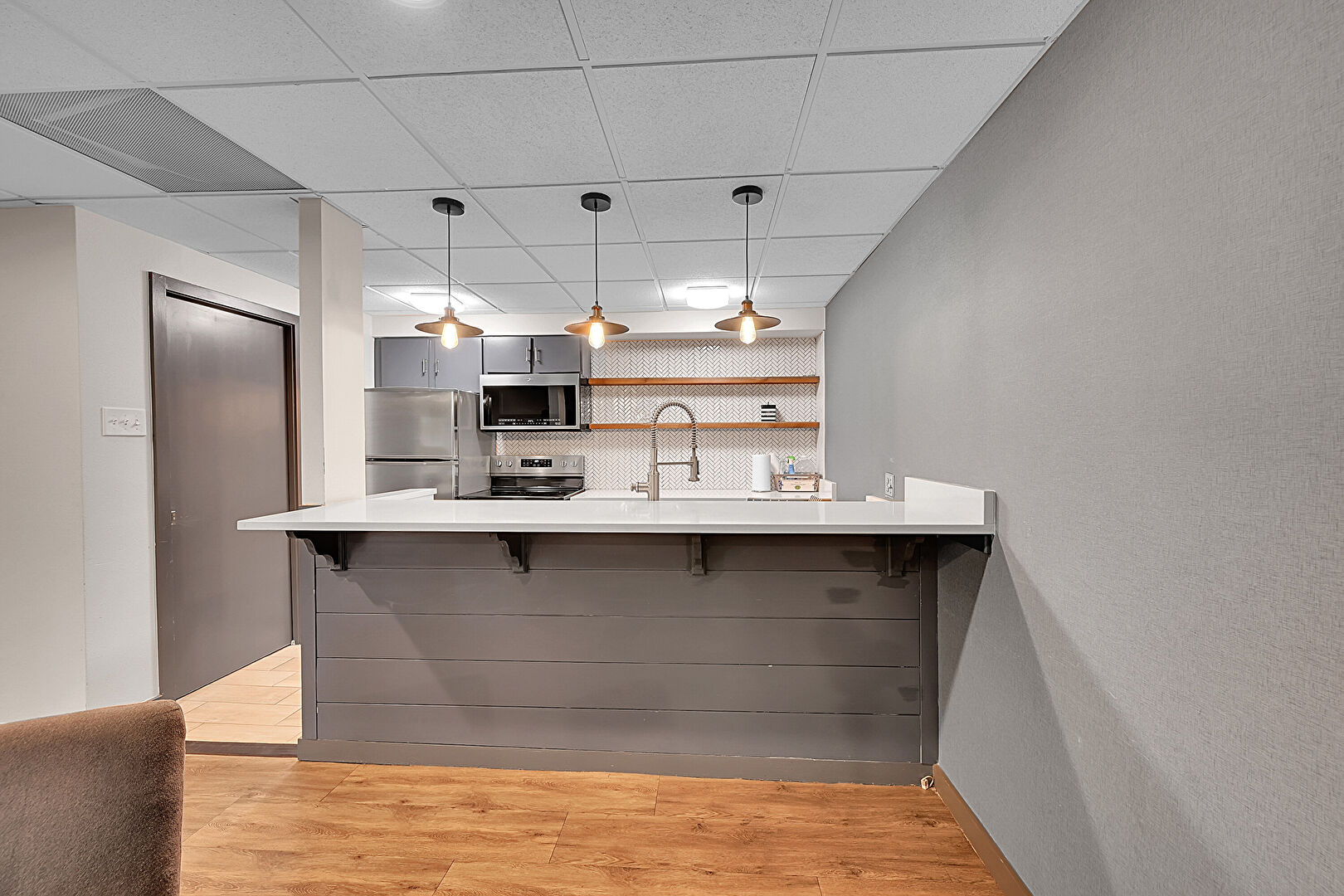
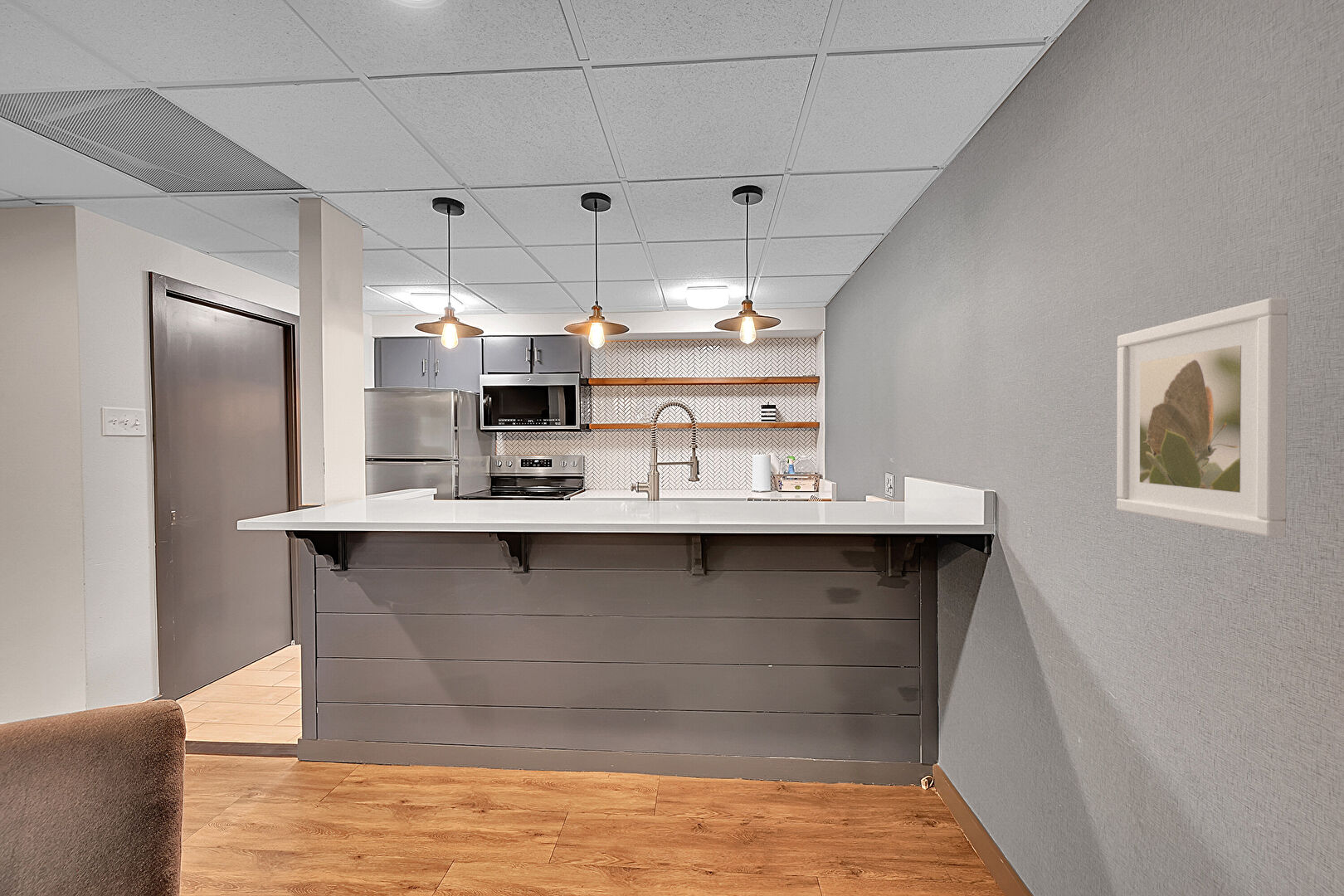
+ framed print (1188, 421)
